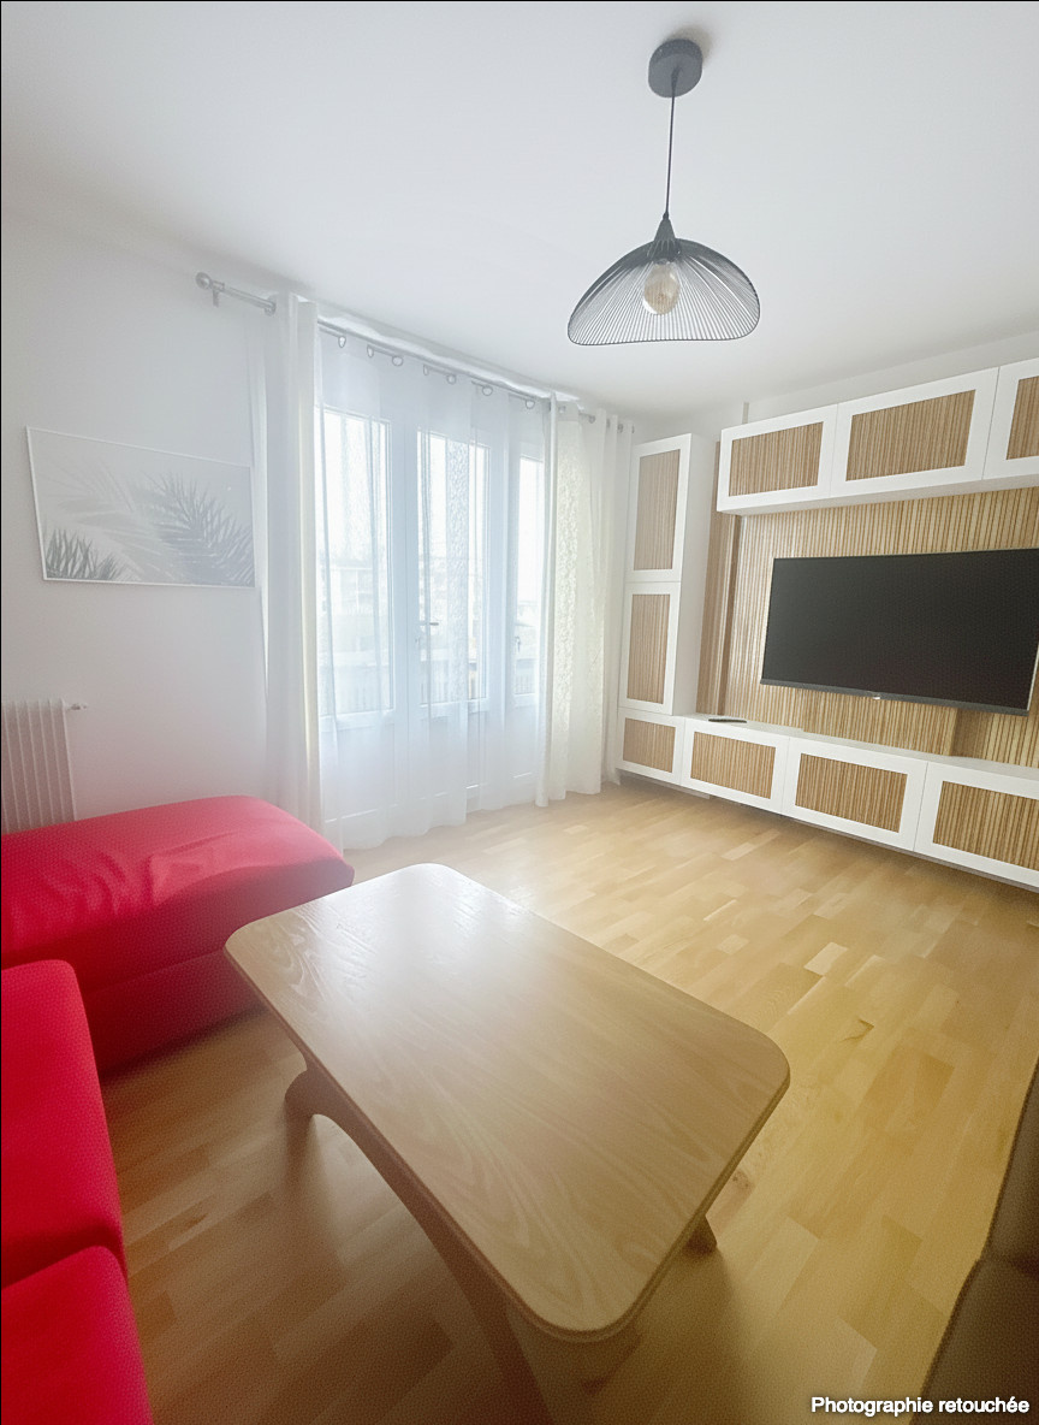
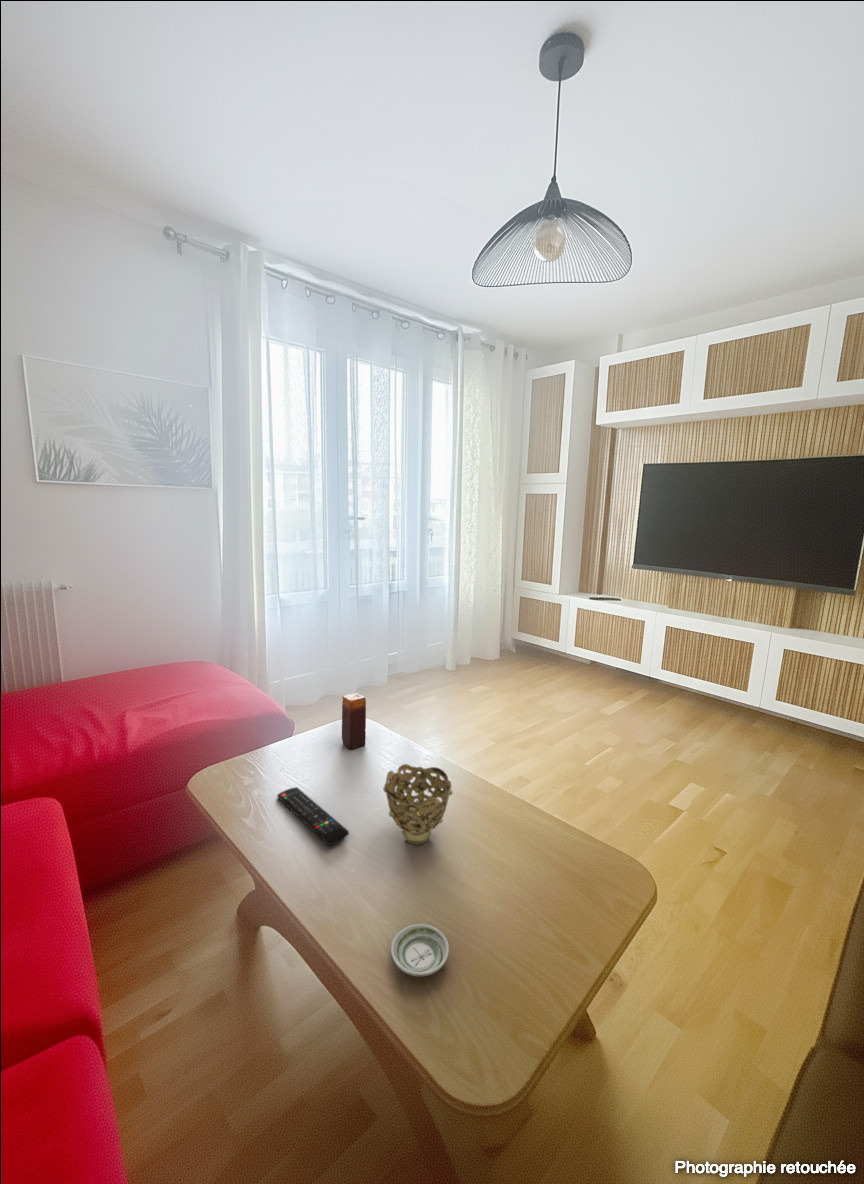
+ decorative bowl (417, 808)
+ remote control (310, 814)
+ candle (353, 720)
+ saucer (419, 953)
